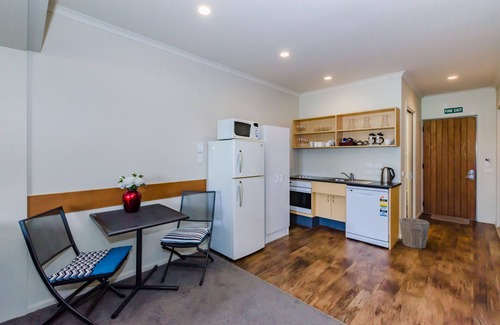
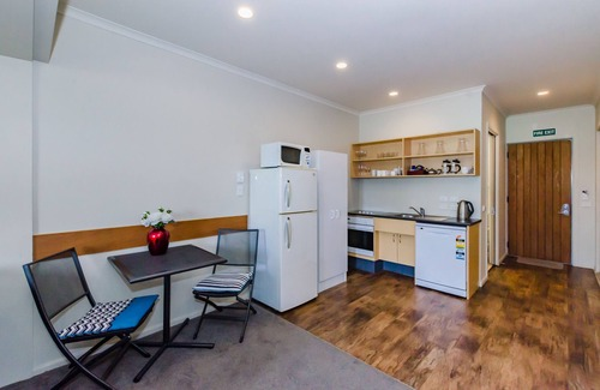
- waste bin (413, 232)
